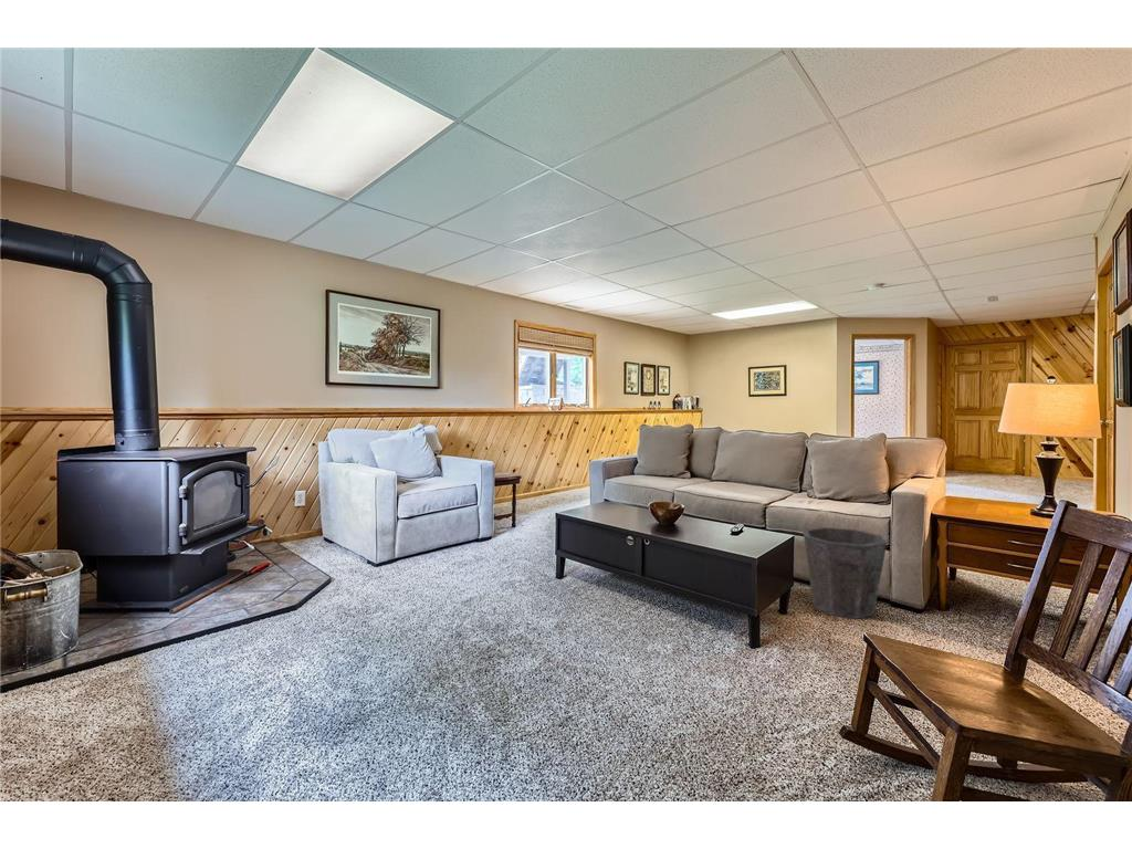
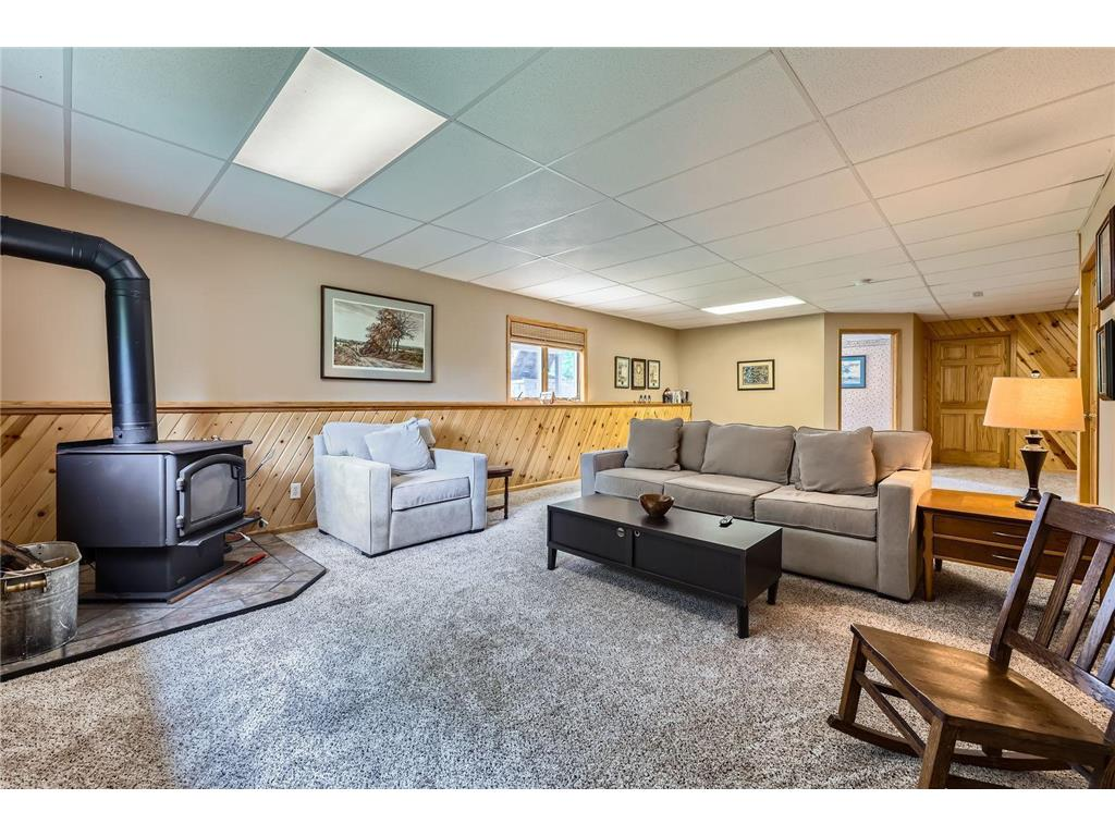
- waste bin (841, 572)
